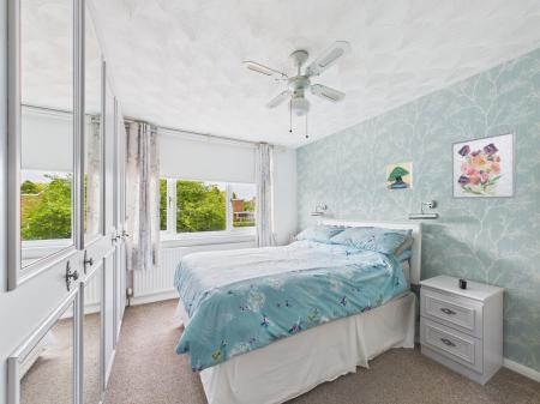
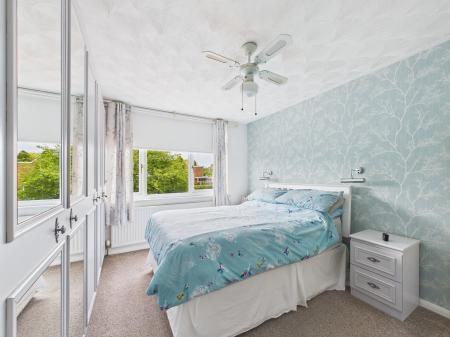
- wall art (481, 168)
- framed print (398, 176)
